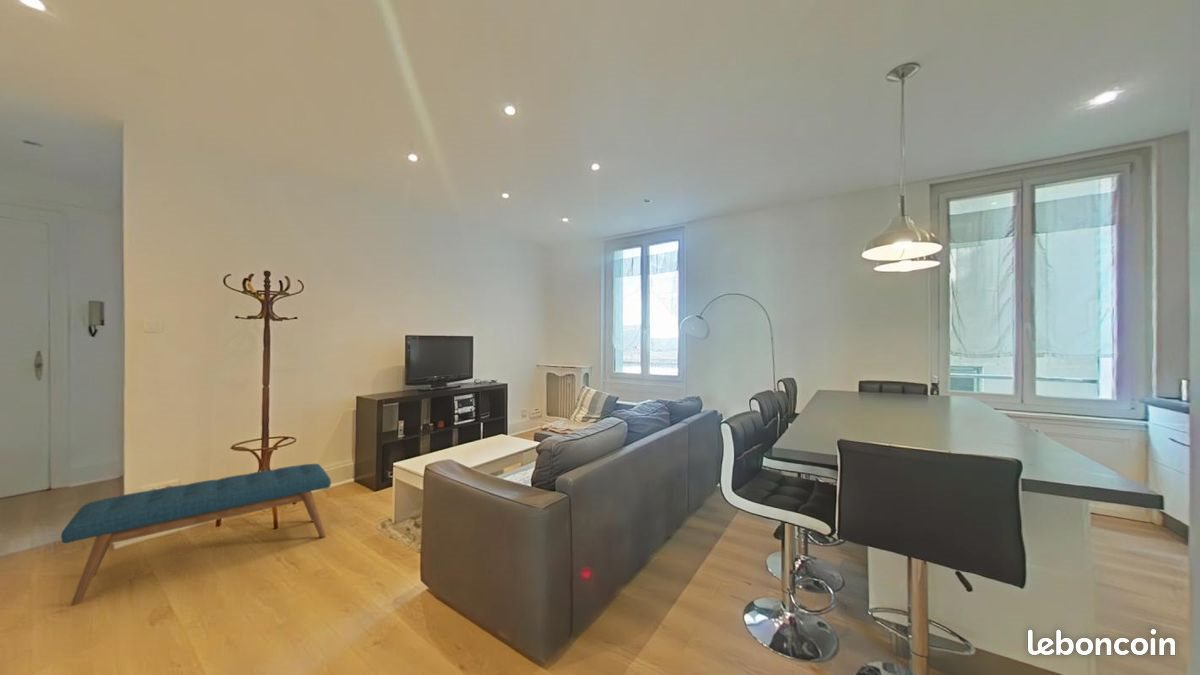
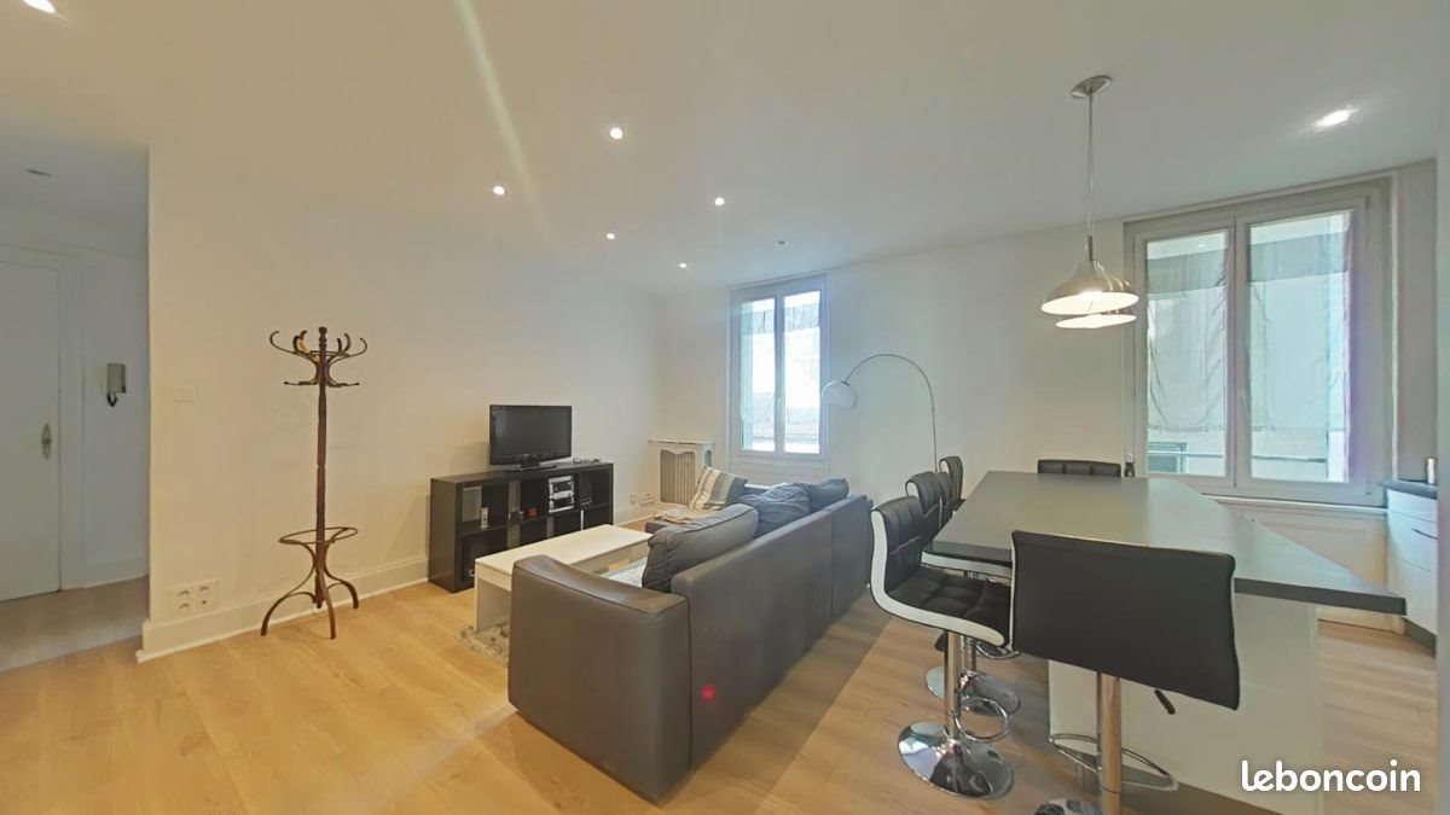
- bench (217, 519)
